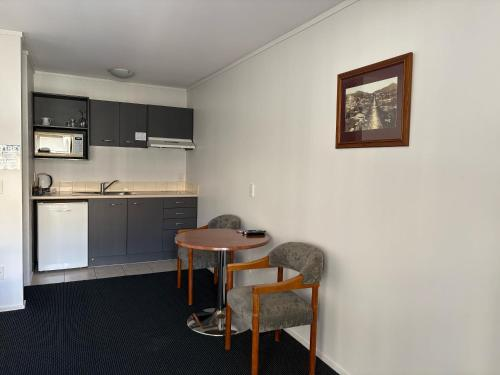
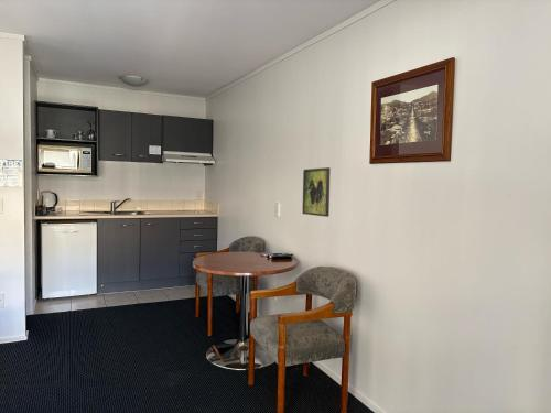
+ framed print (315, 192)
